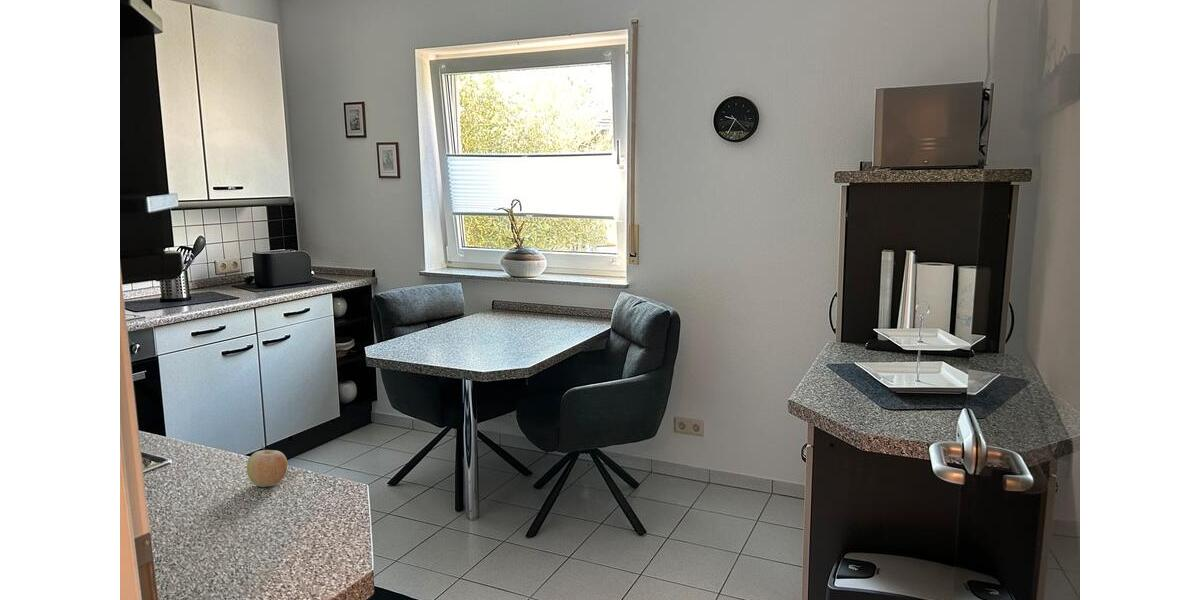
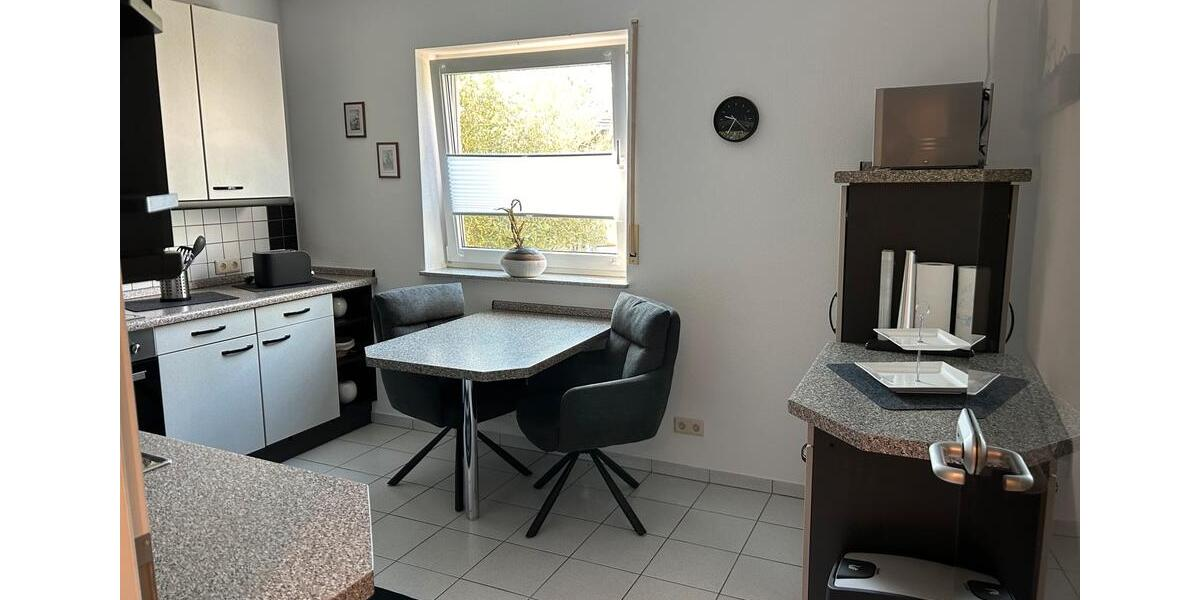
- fruit (266, 465)
